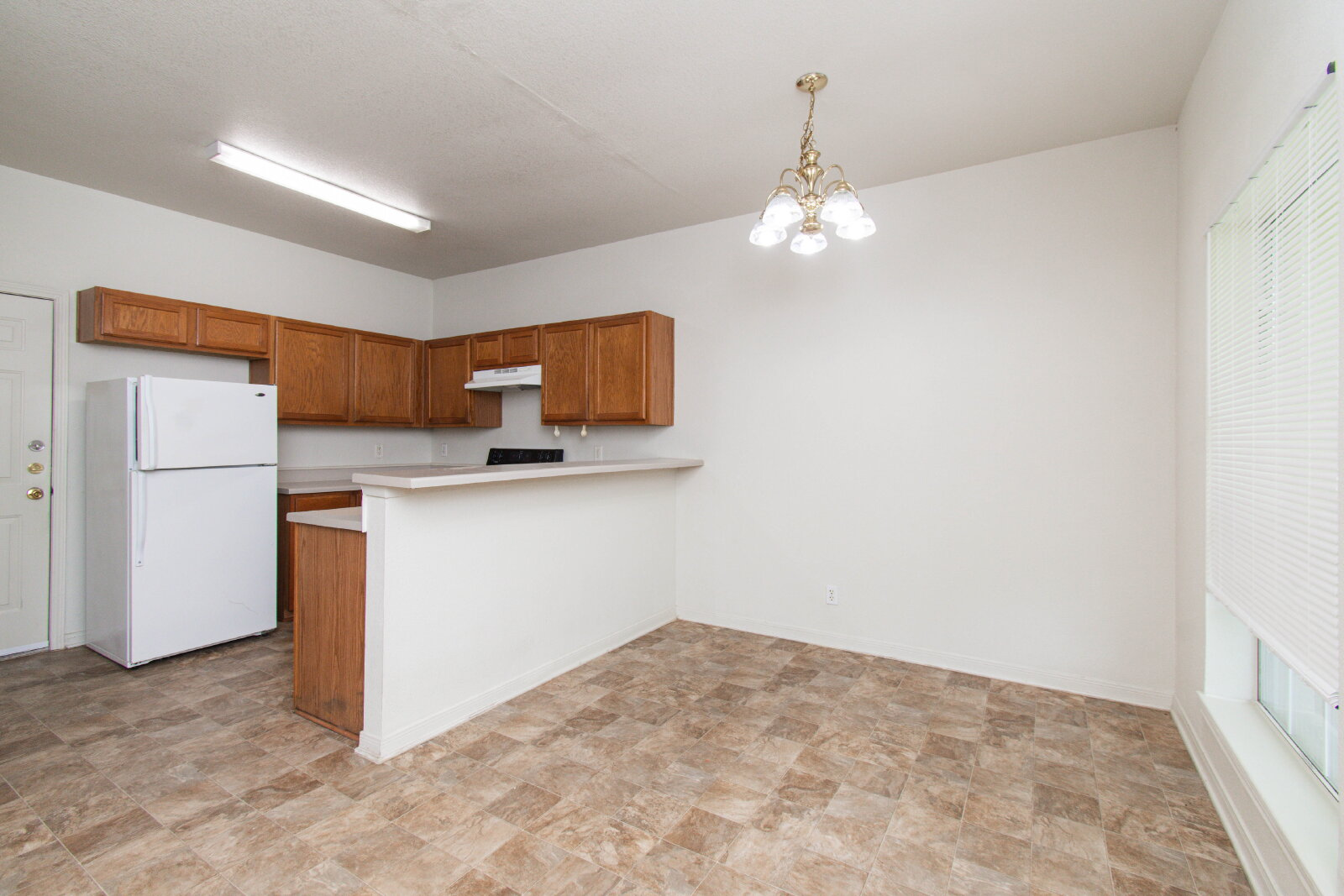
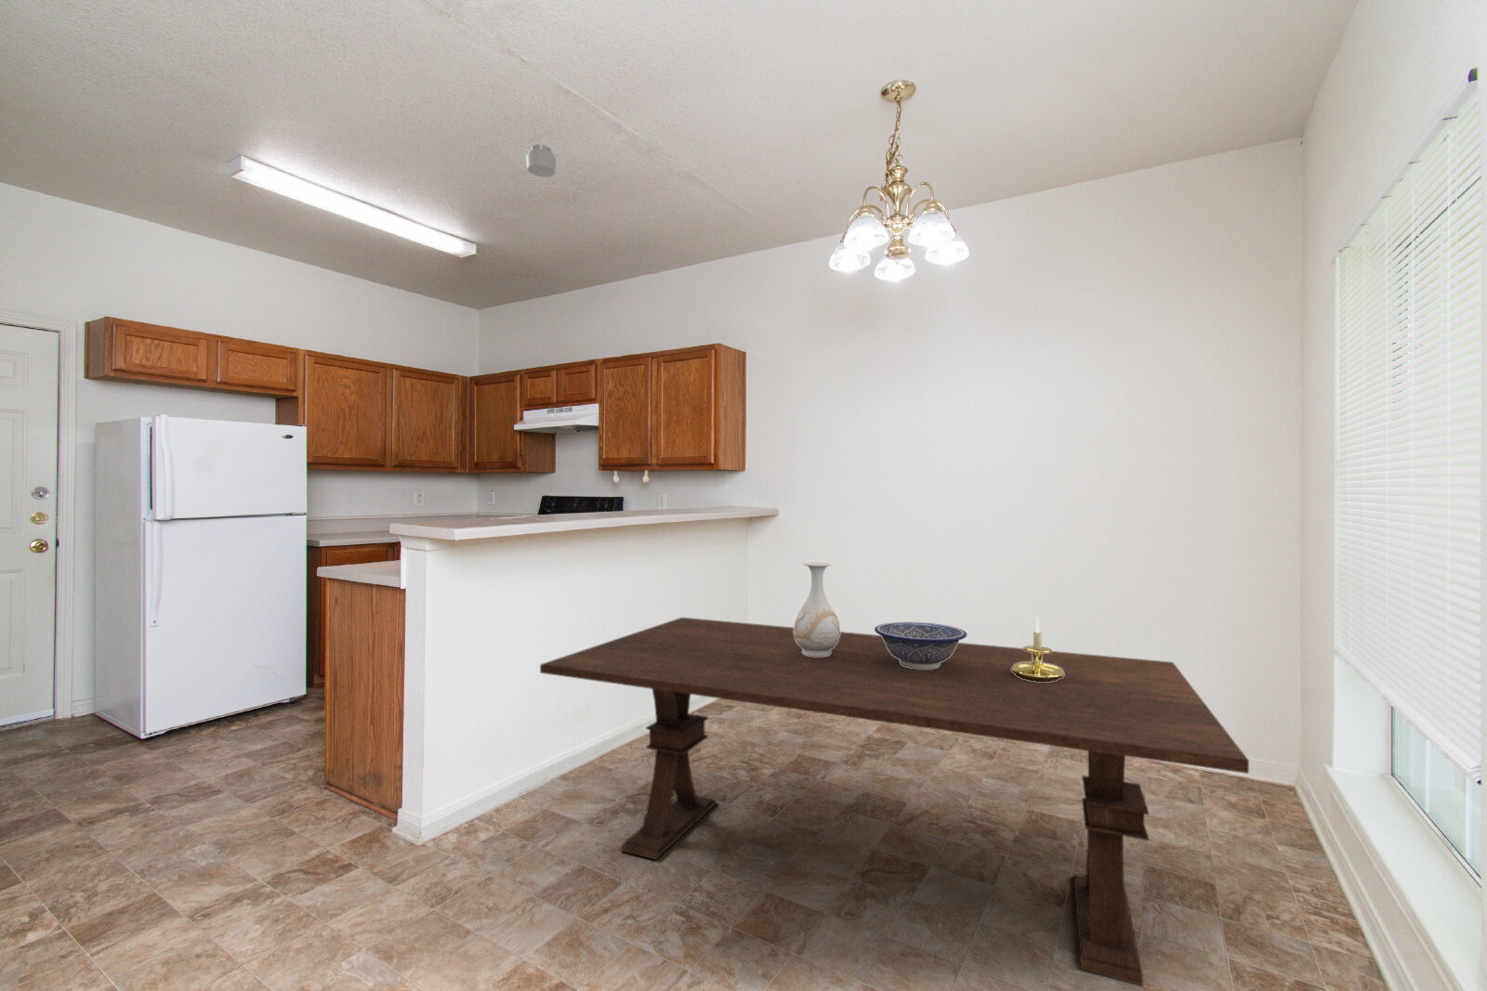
+ dining table (866, 719)
+ decorative bowl (919, 646)
+ vase (817, 607)
+ smoke detector (541, 159)
+ candle holder (1037, 646)
